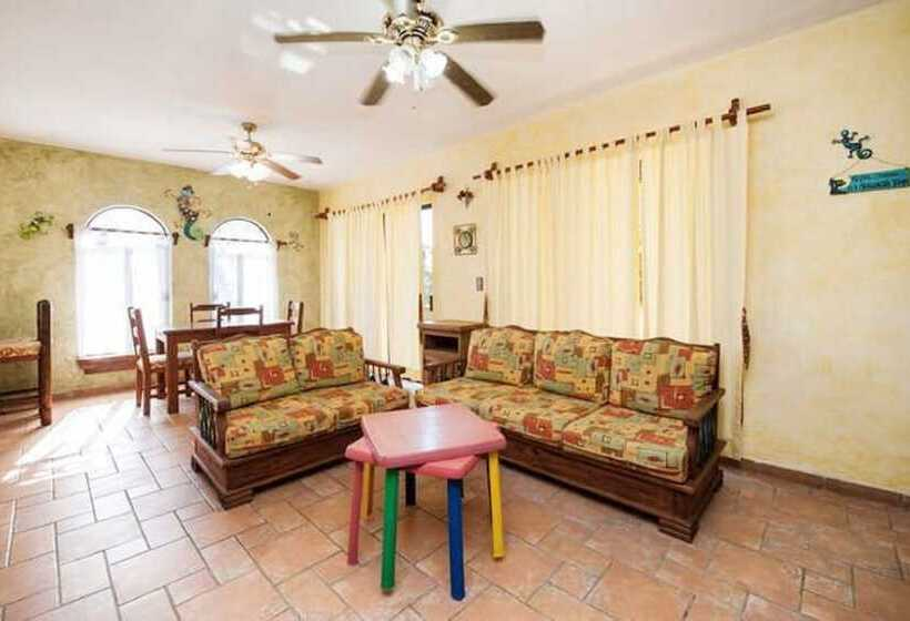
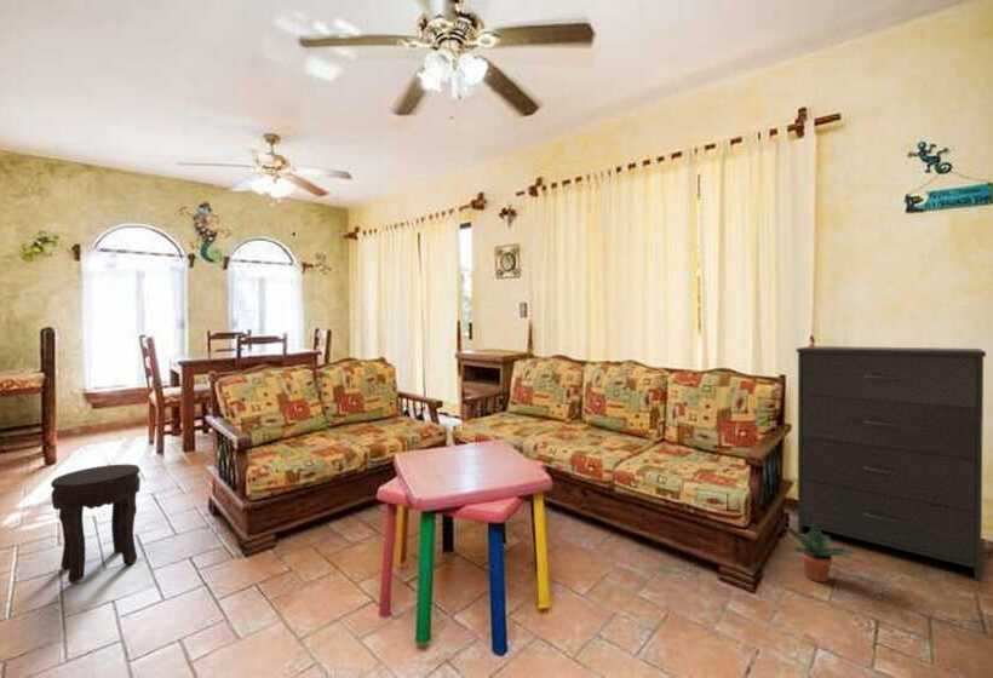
+ potted plant (816, 550)
+ dresser (883, 444)
+ side table (93, 507)
